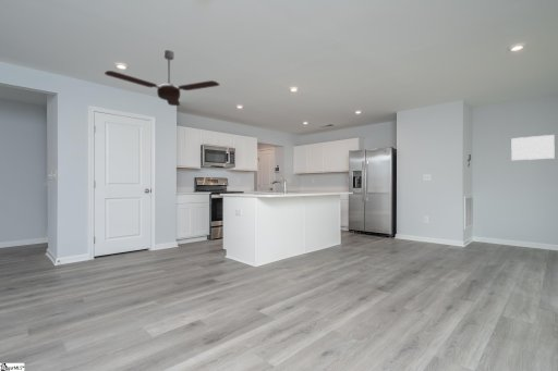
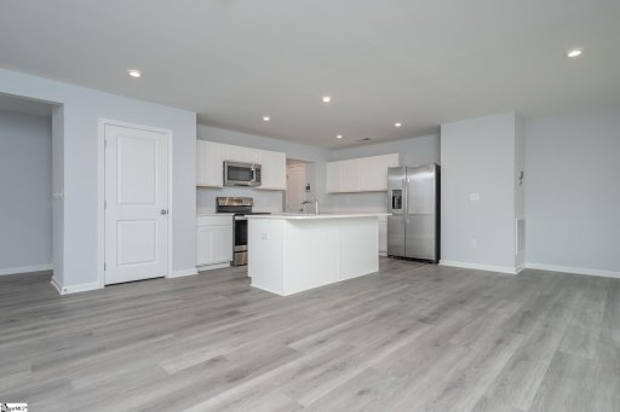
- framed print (532, 148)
- ceiling fan (168, 77)
